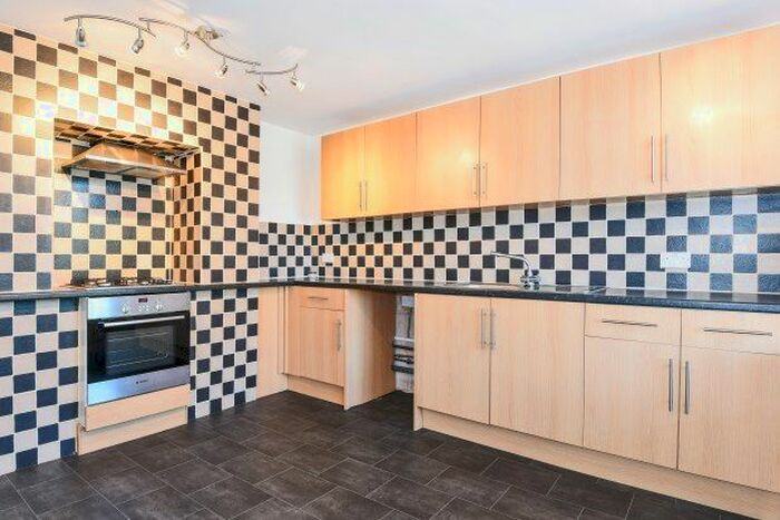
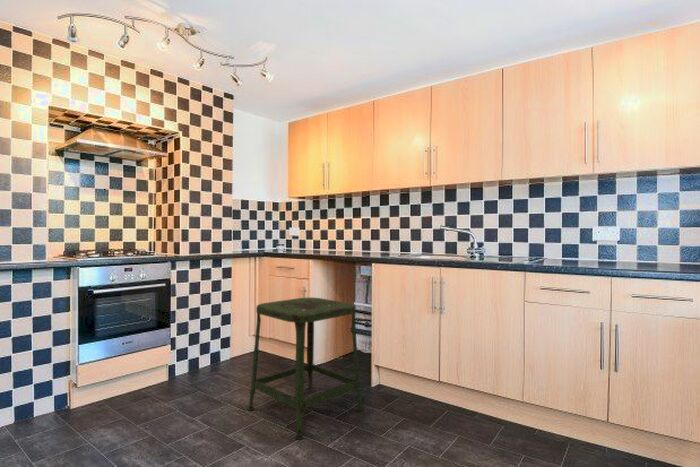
+ stool (307, 357)
